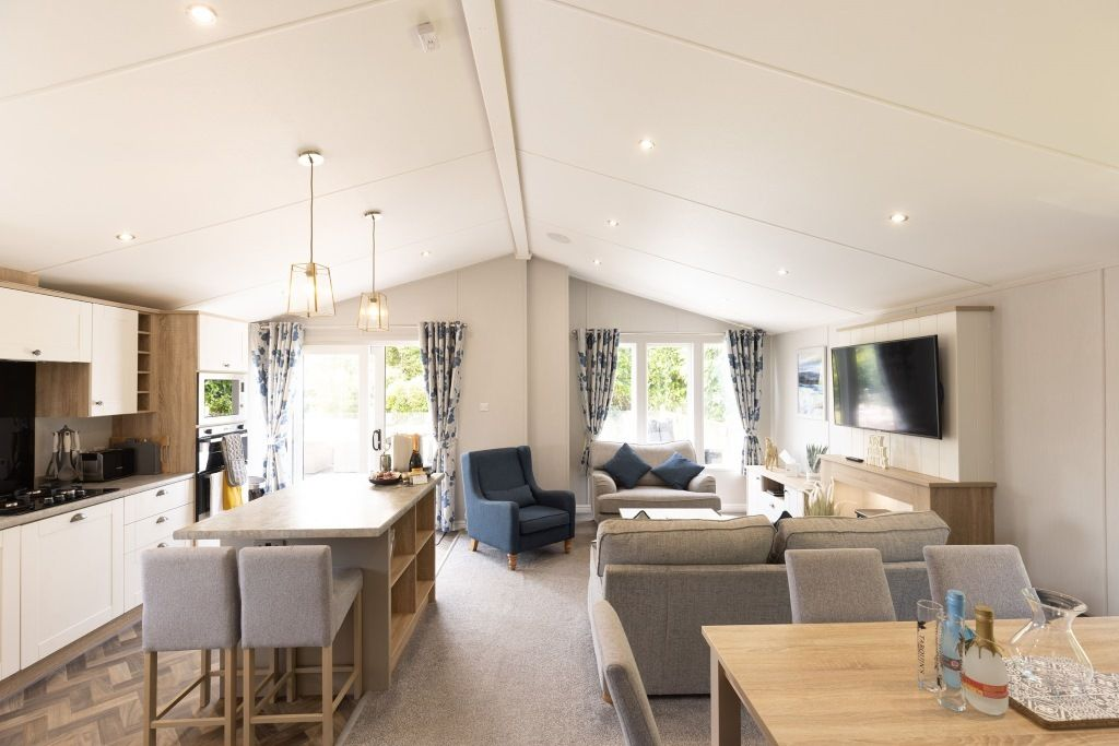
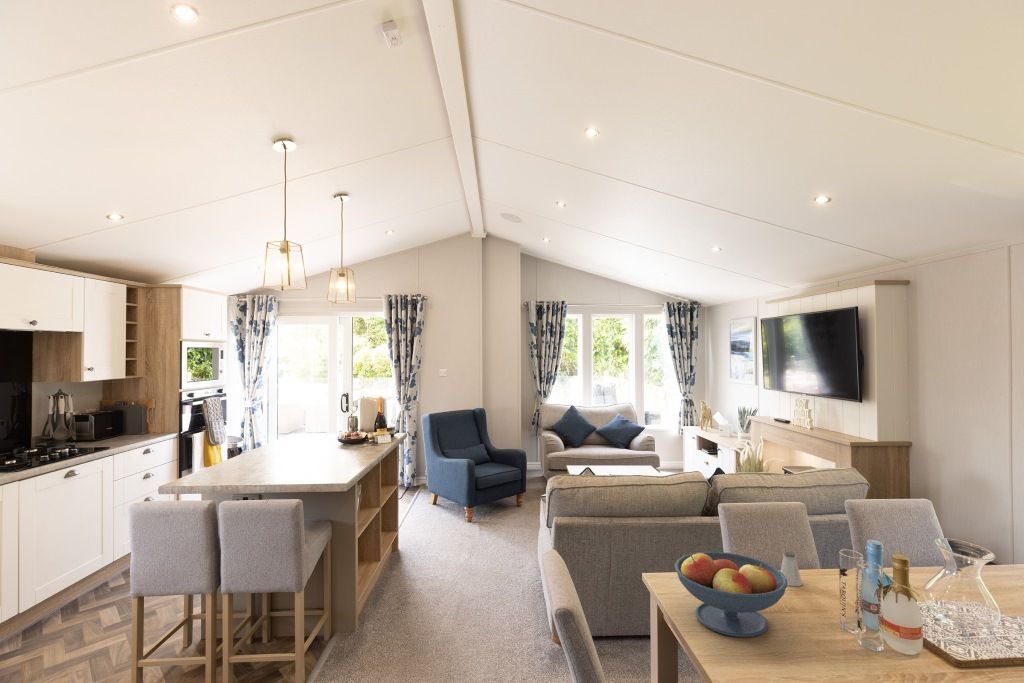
+ fruit bowl (729, 586)
+ saltshaker (790, 567)
